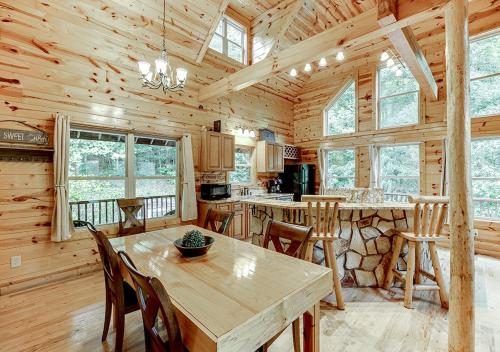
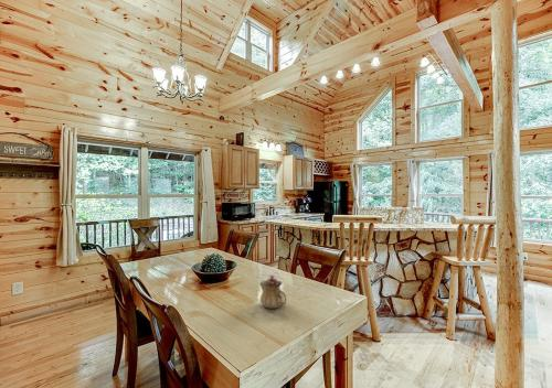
+ teapot (273, 290)
